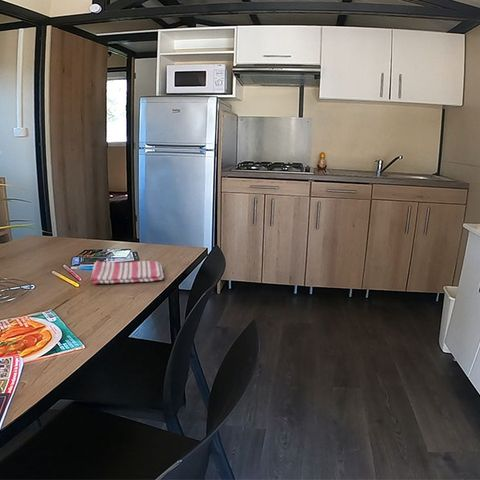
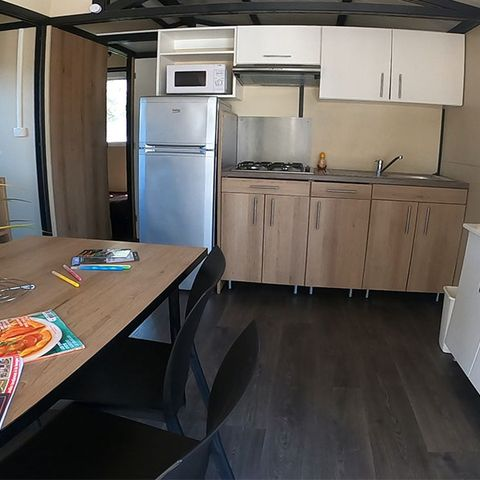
- dish towel (128, 270)
